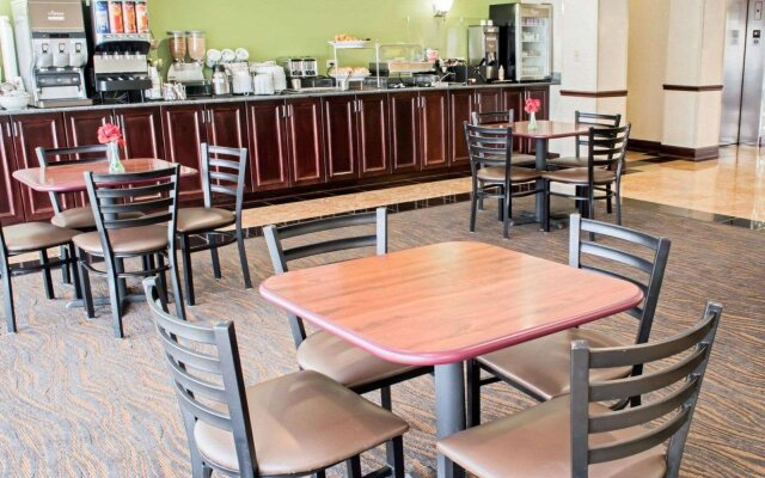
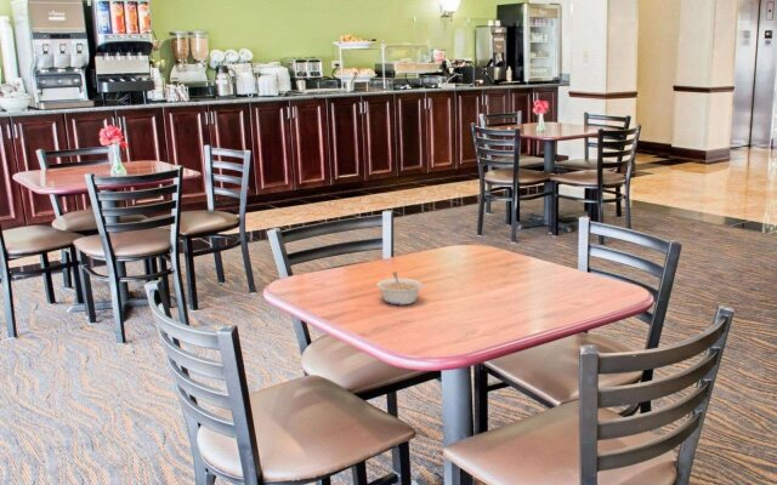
+ legume (398, 290)
